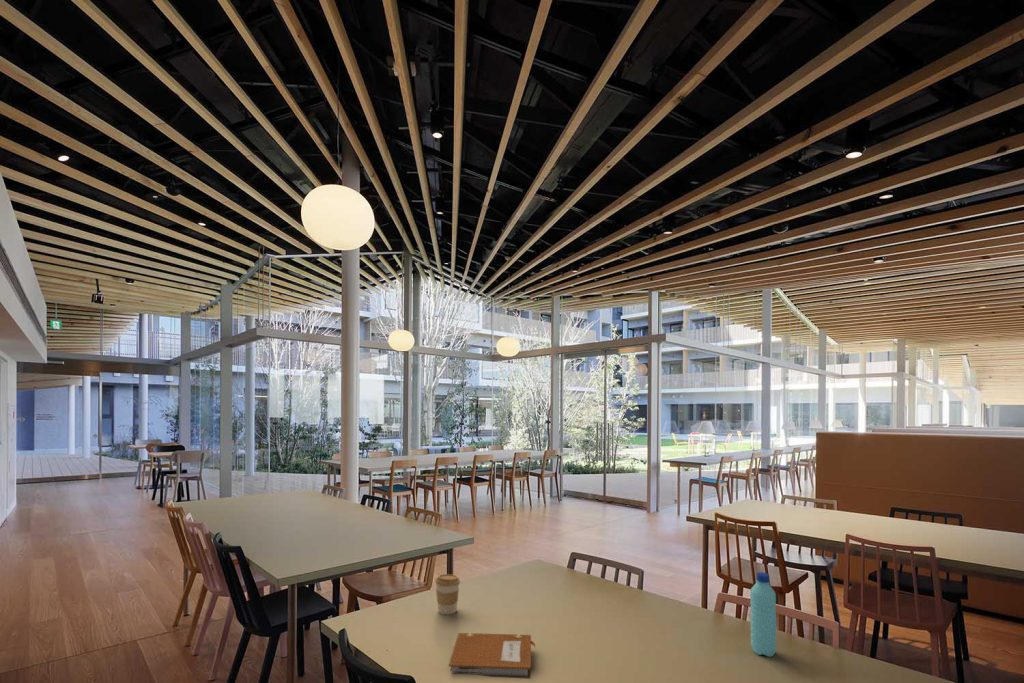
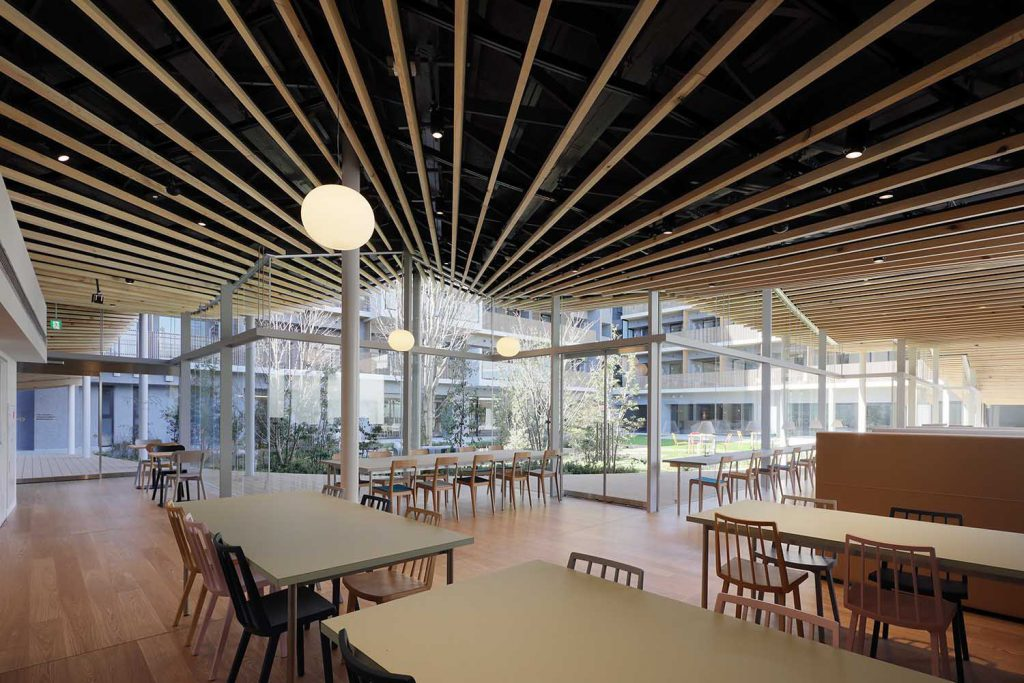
- water bottle (763, 613)
- notebook (494, 654)
- coffee cup (447, 592)
